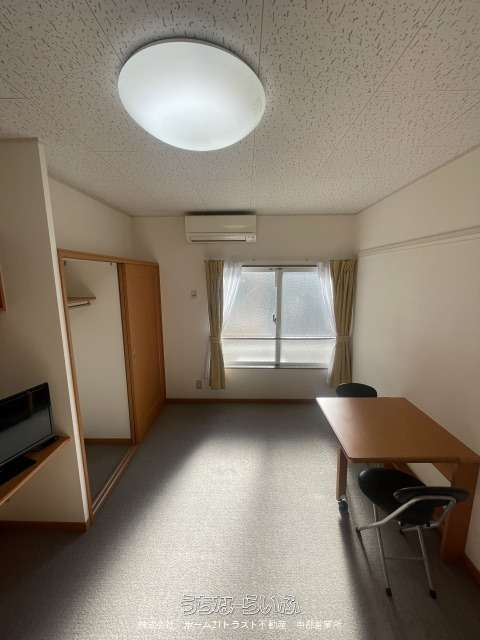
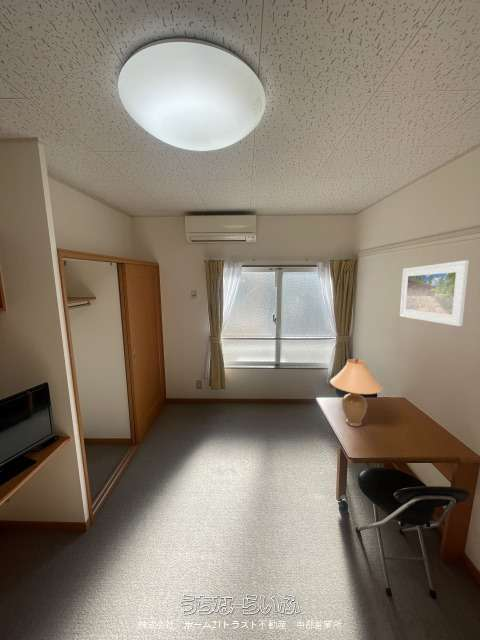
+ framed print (428, 293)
+ table lamp (355, 391)
